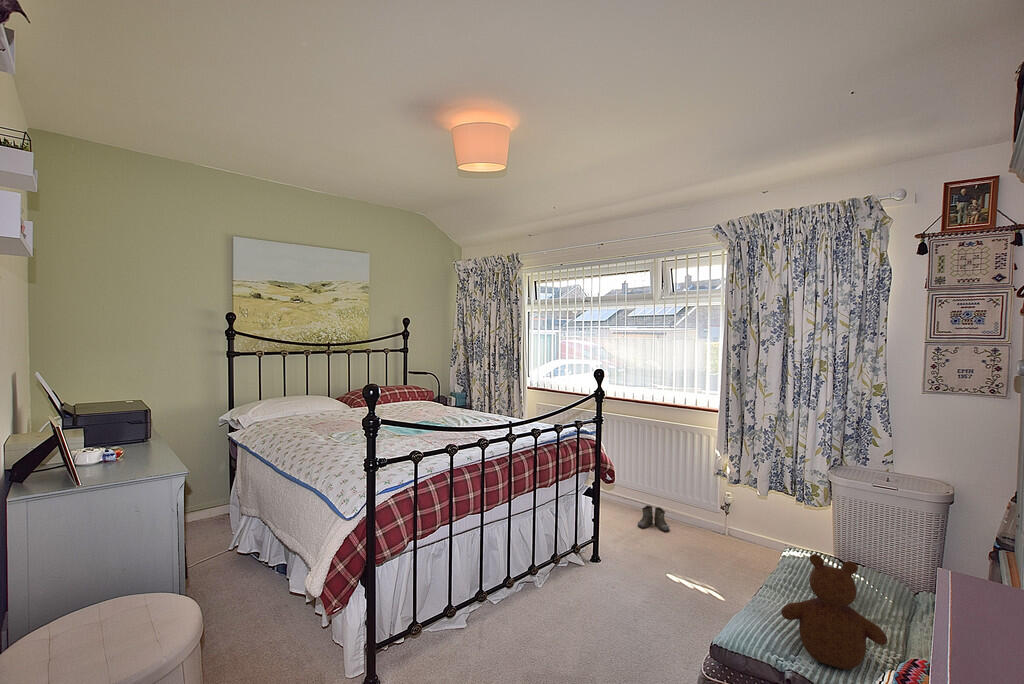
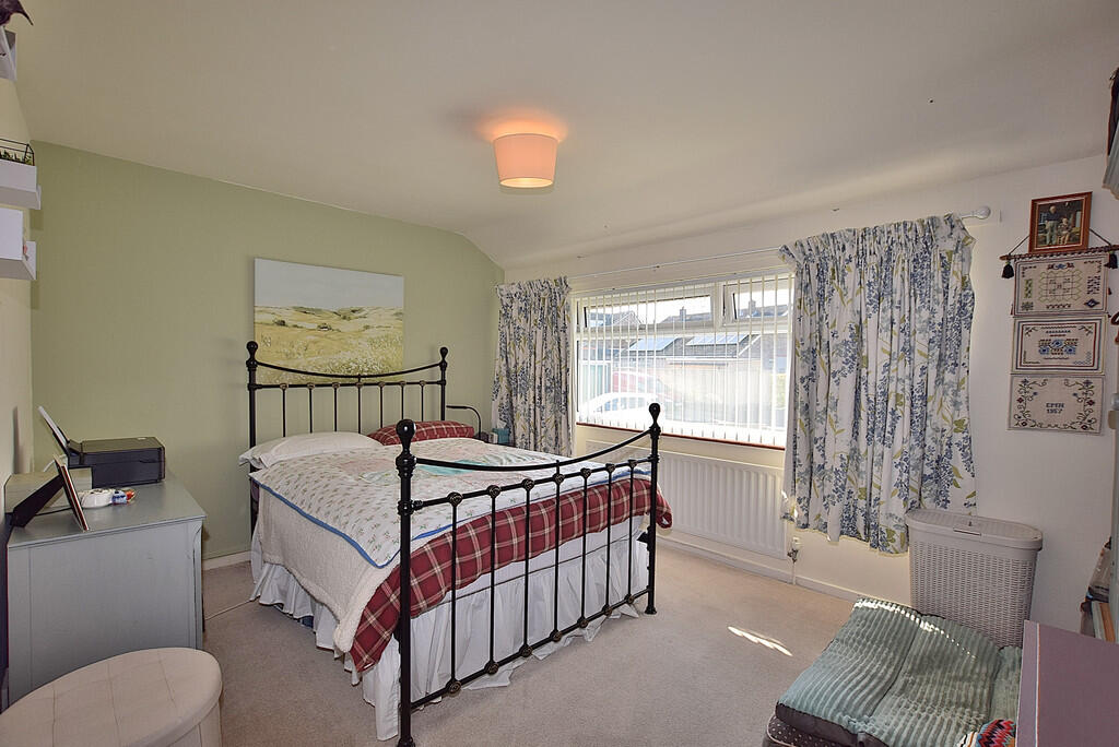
- teddy bear (831, 602)
- boots (652, 517)
